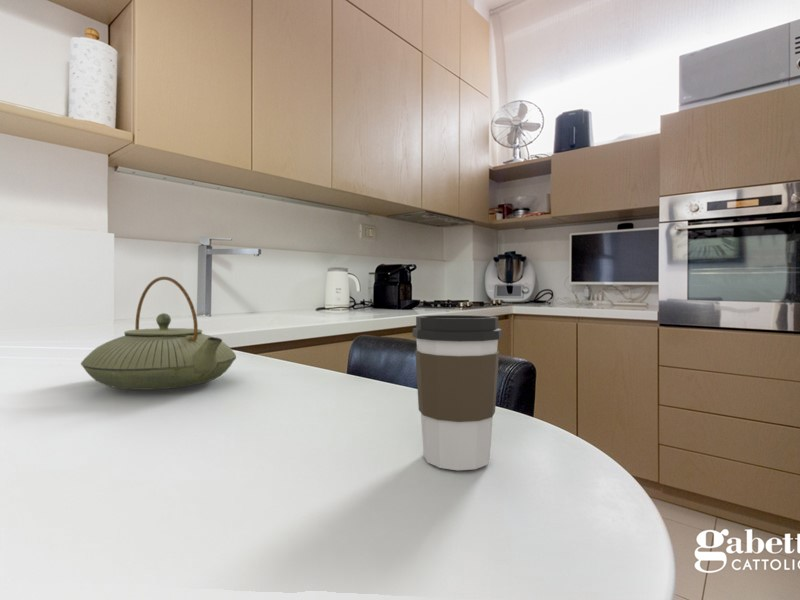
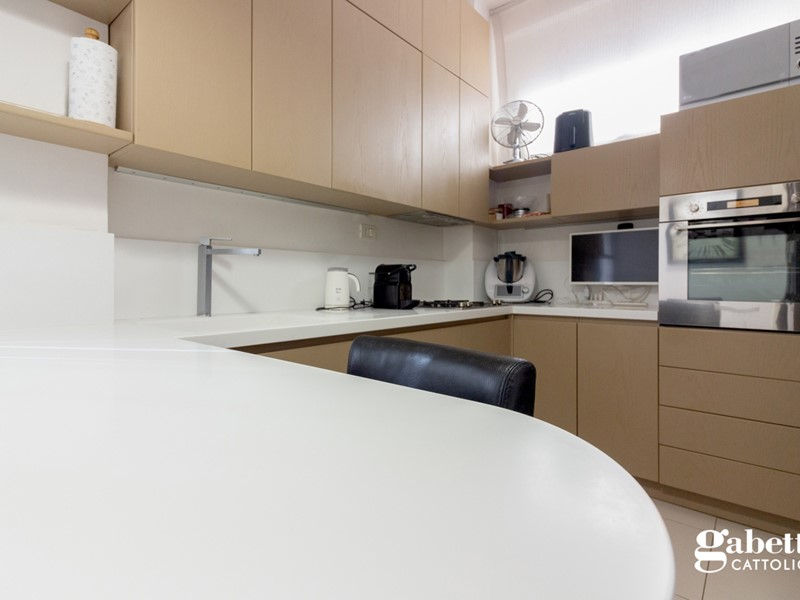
- teapot (169, 330)
- coffee cup (456, 387)
